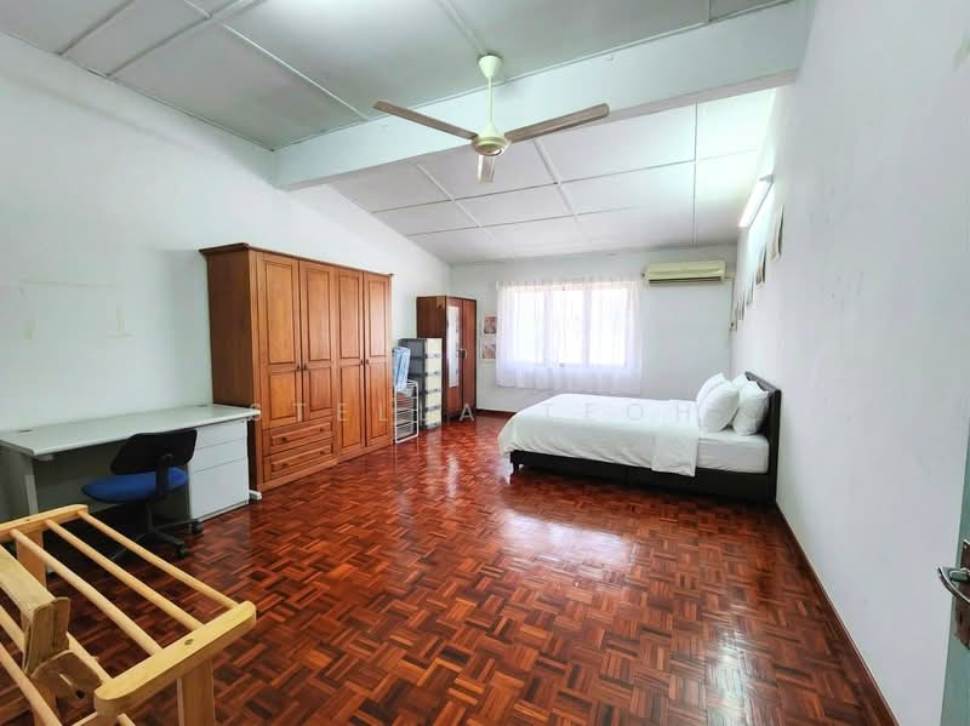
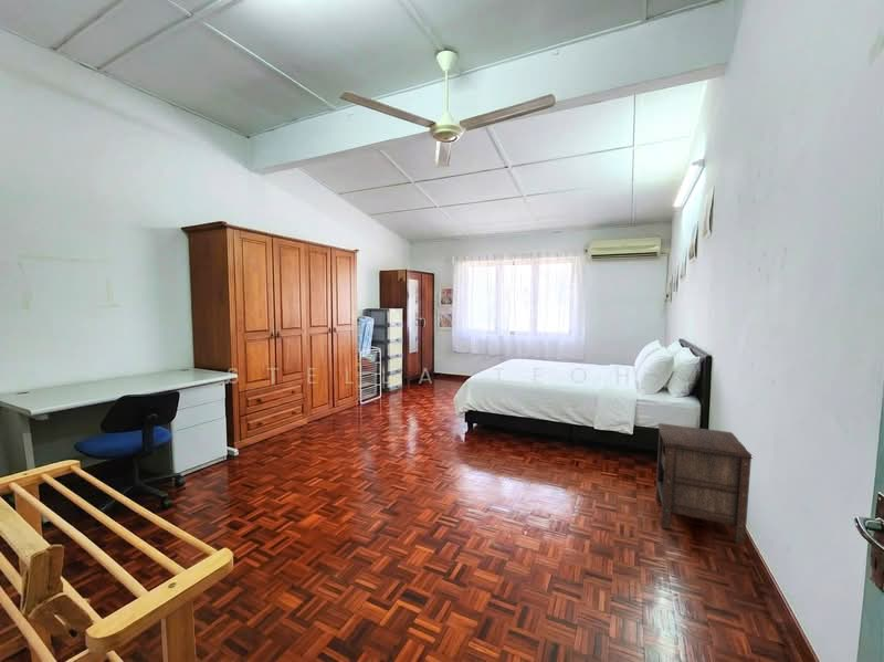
+ nightstand (697, 477)
